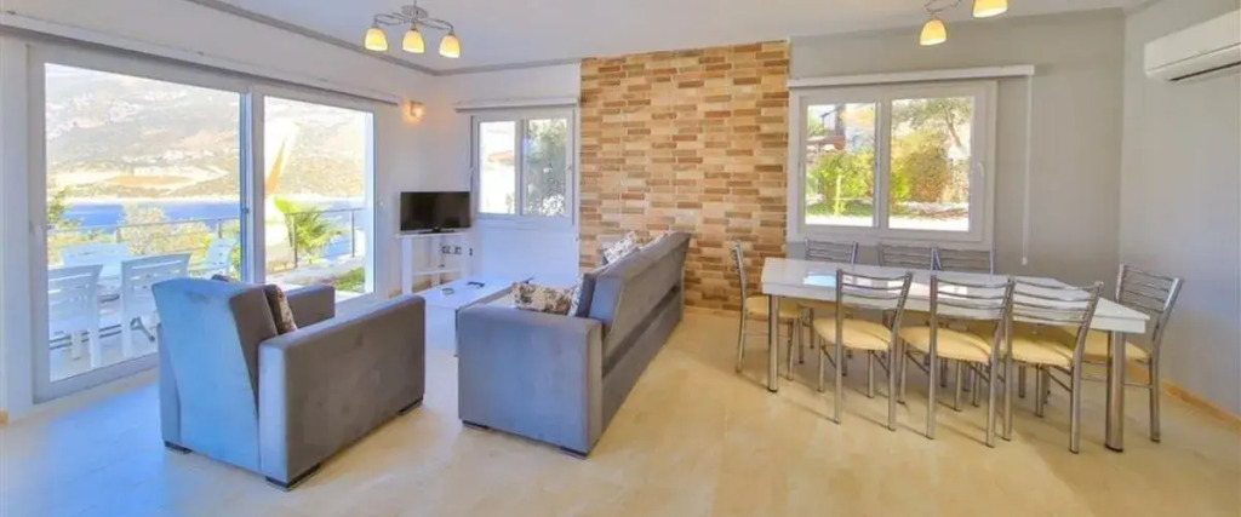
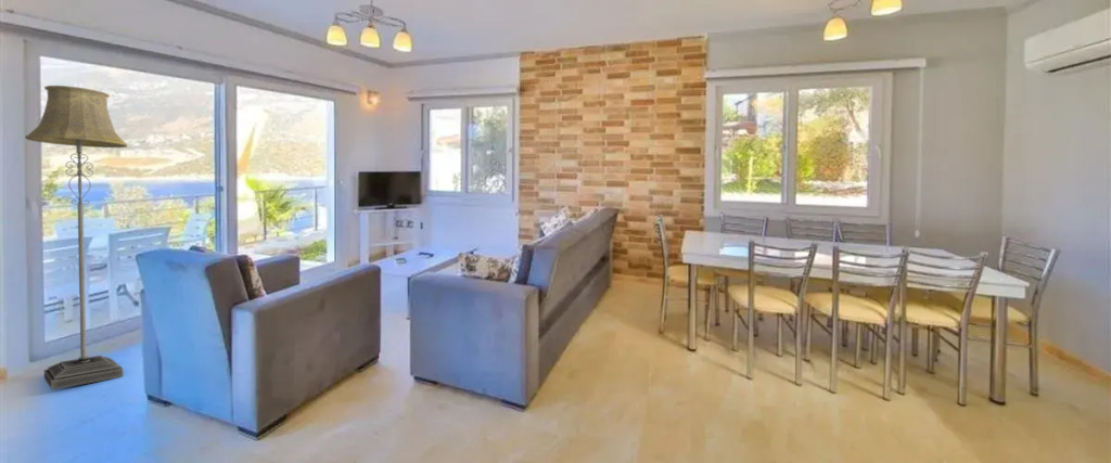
+ floor lamp (80, 235)
